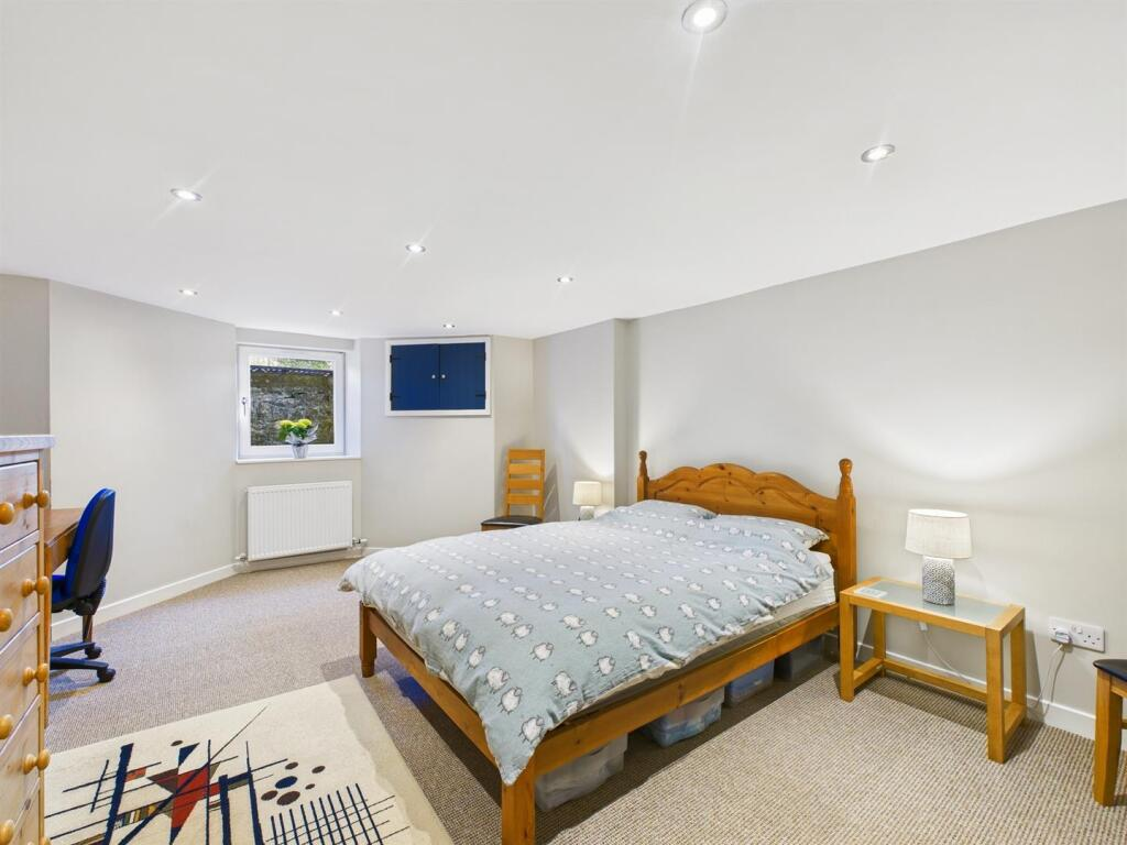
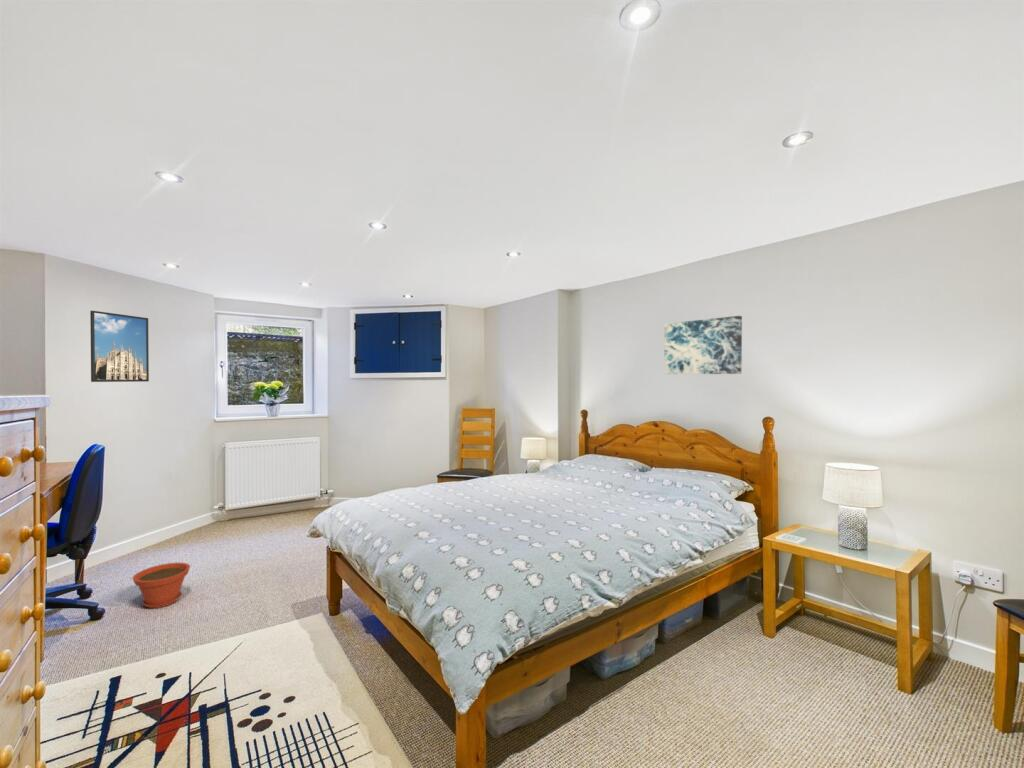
+ plant pot (162, 586)
+ wall art (700, 347)
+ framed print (121, 348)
